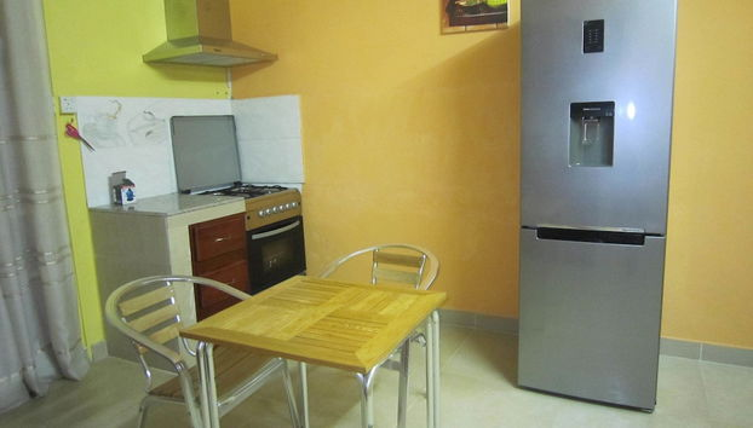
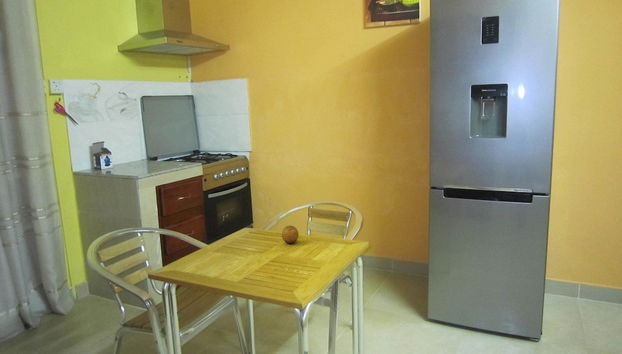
+ fruit (290, 234)
